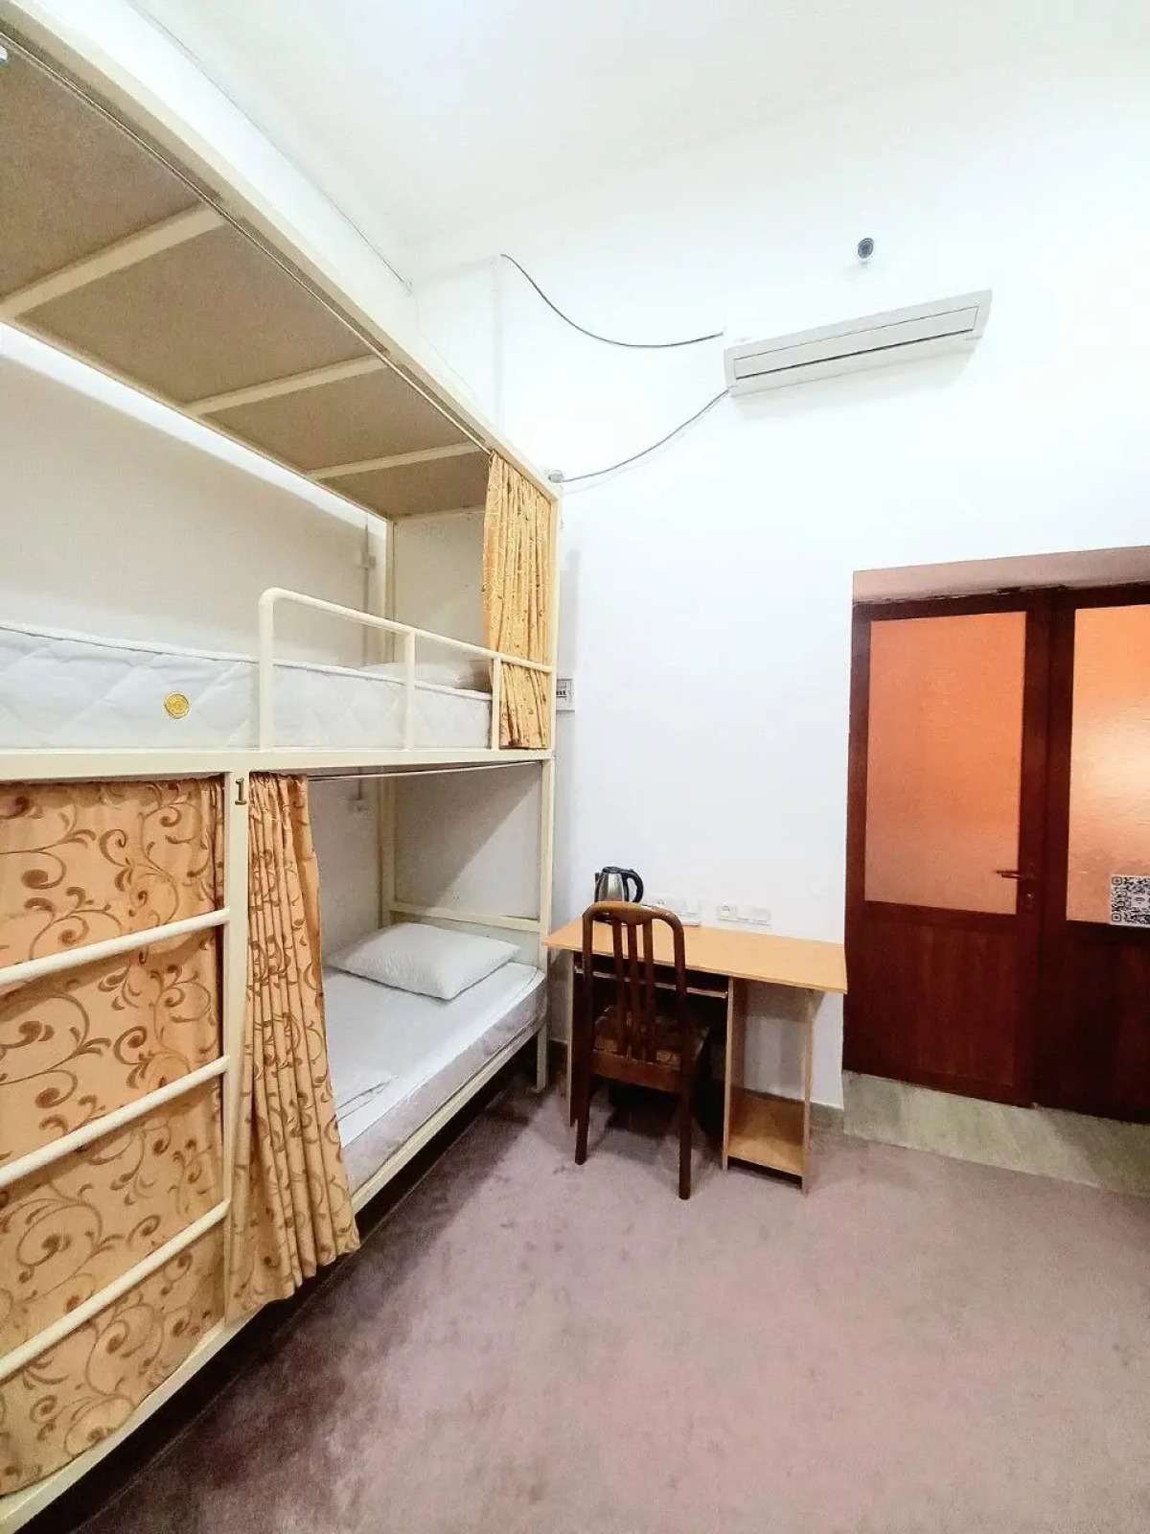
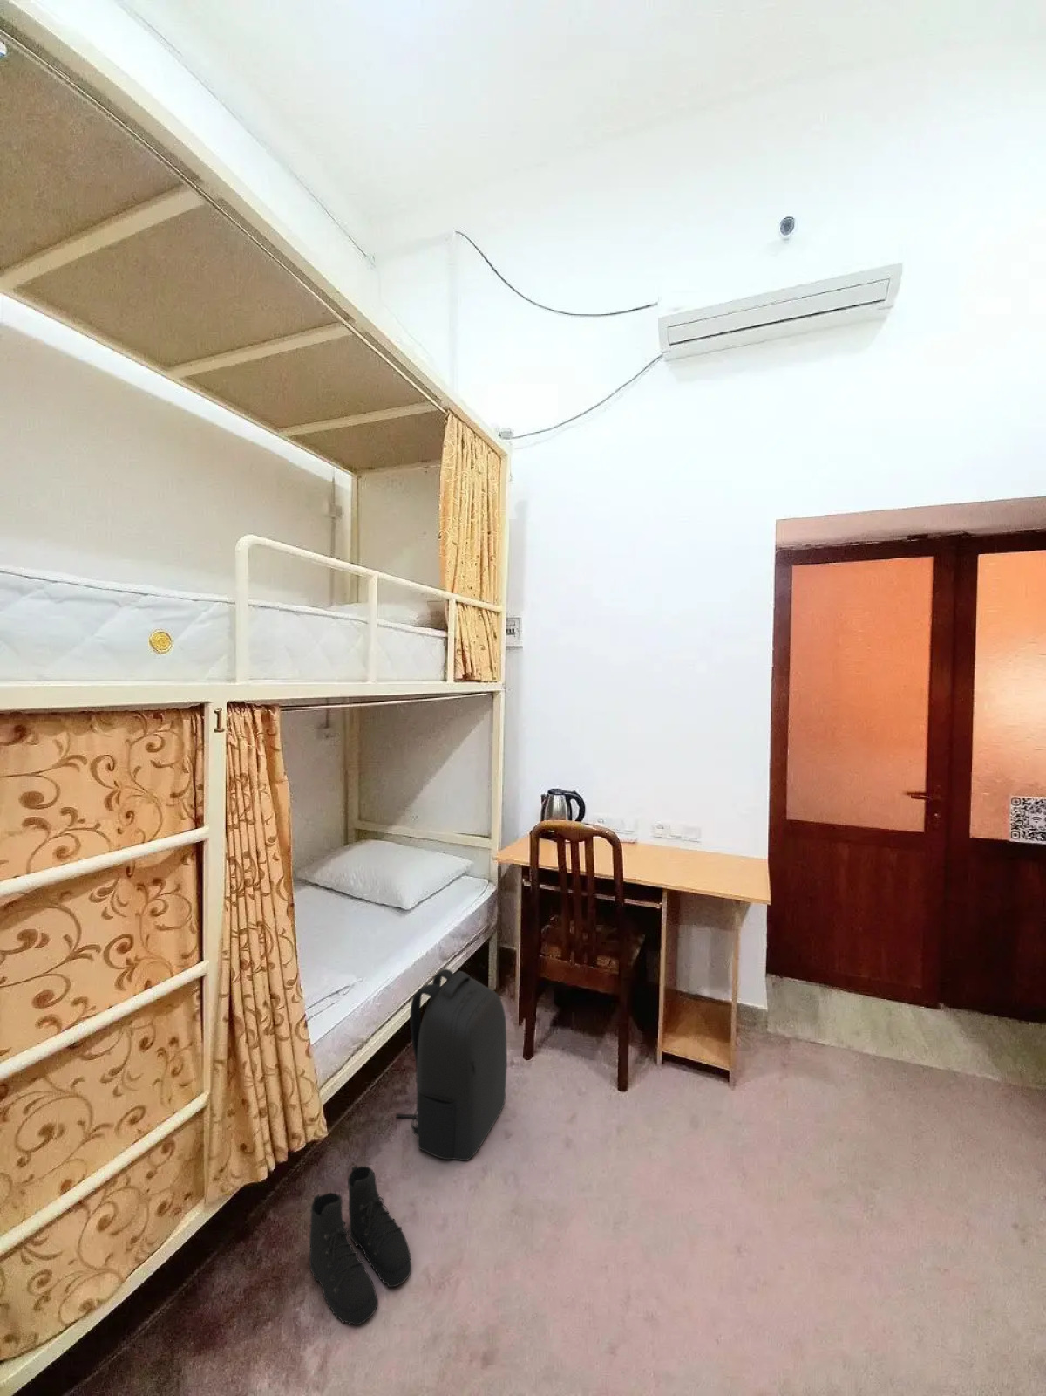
+ boots (359, 1231)
+ backpack (450, 1045)
